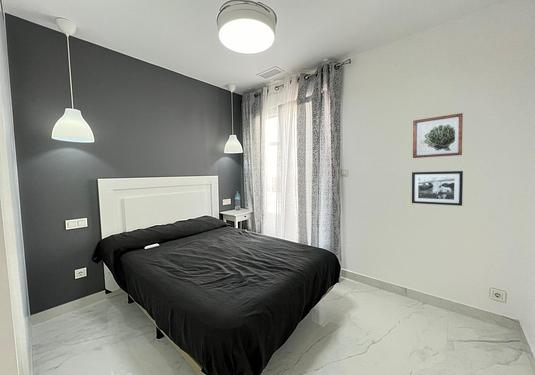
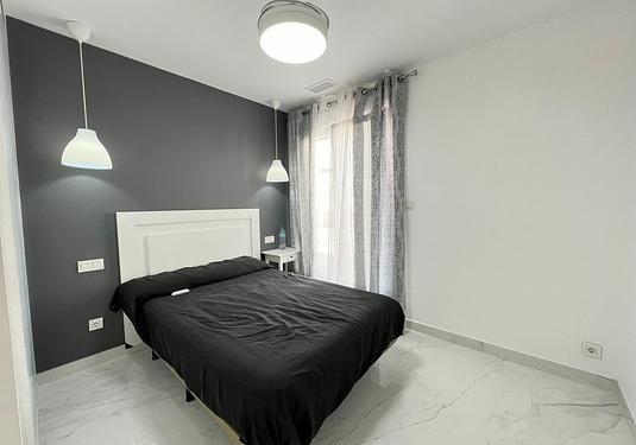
- wall art (436, 137)
- picture frame (435, 188)
